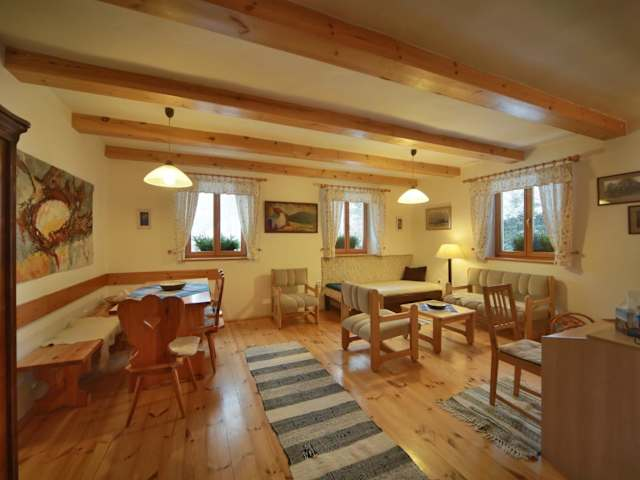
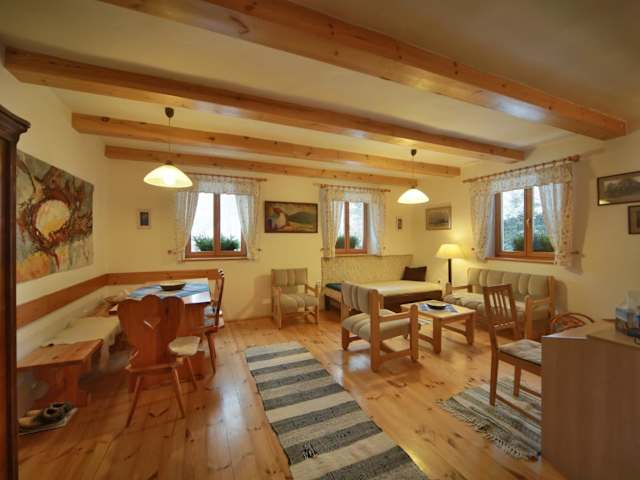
+ shoes (45, 414)
